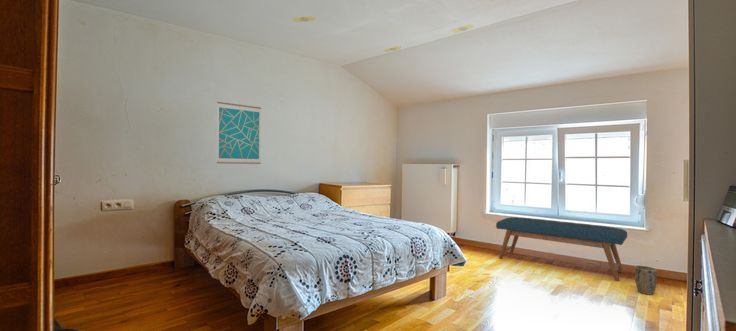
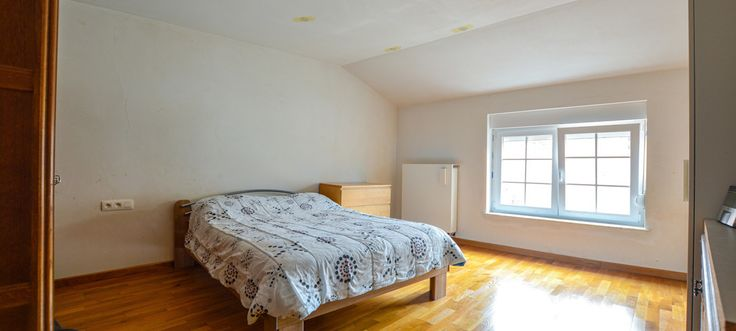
- bench (557, 241)
- wall art (239, 134)
- plant pot (645, 280)
